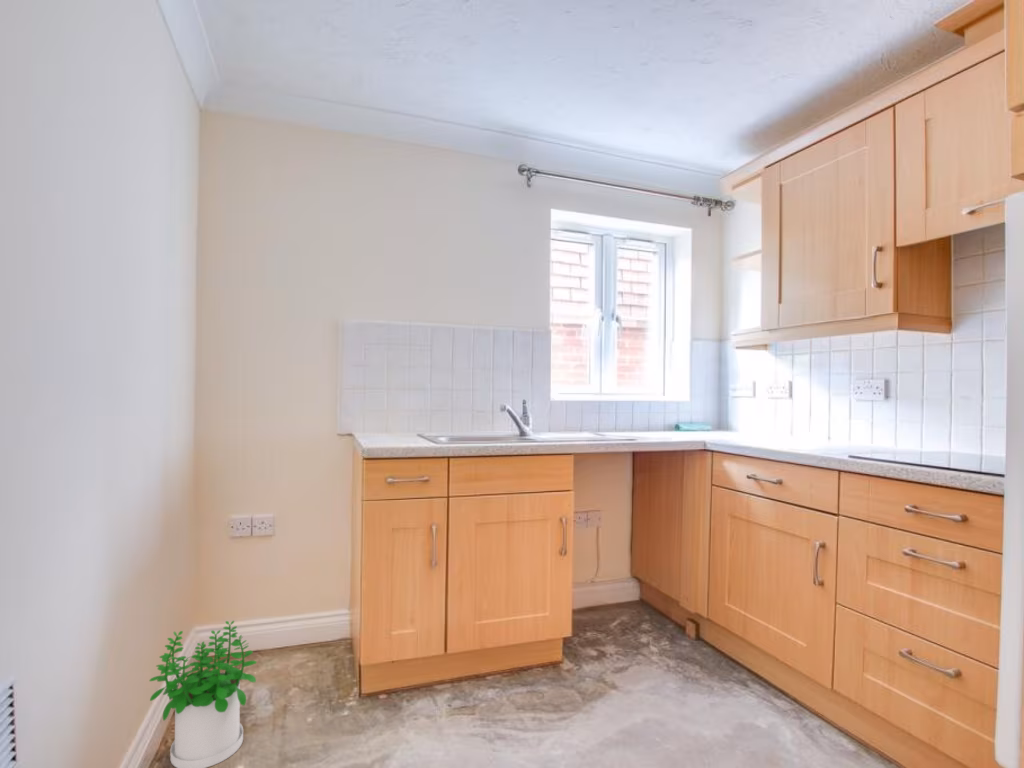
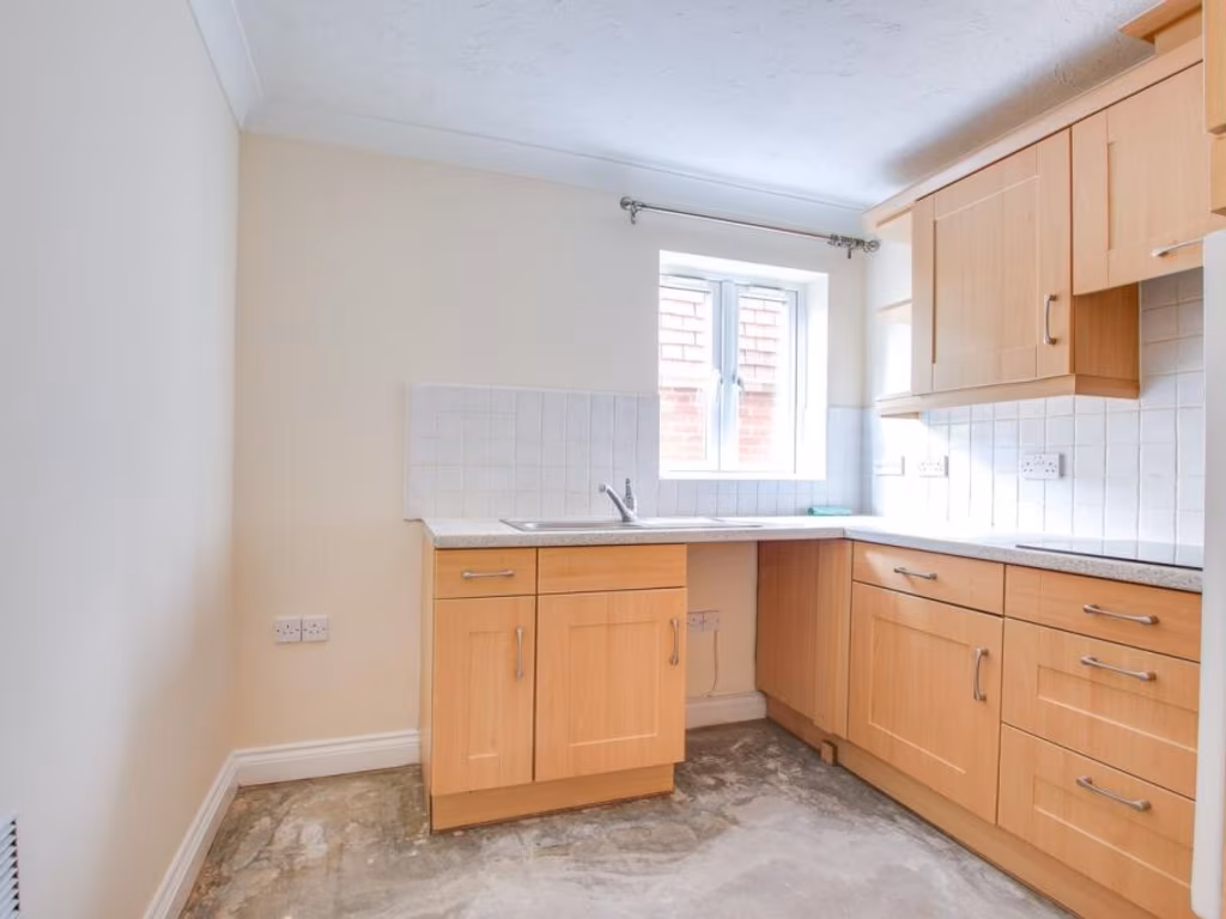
- potted plant (205, 692)
